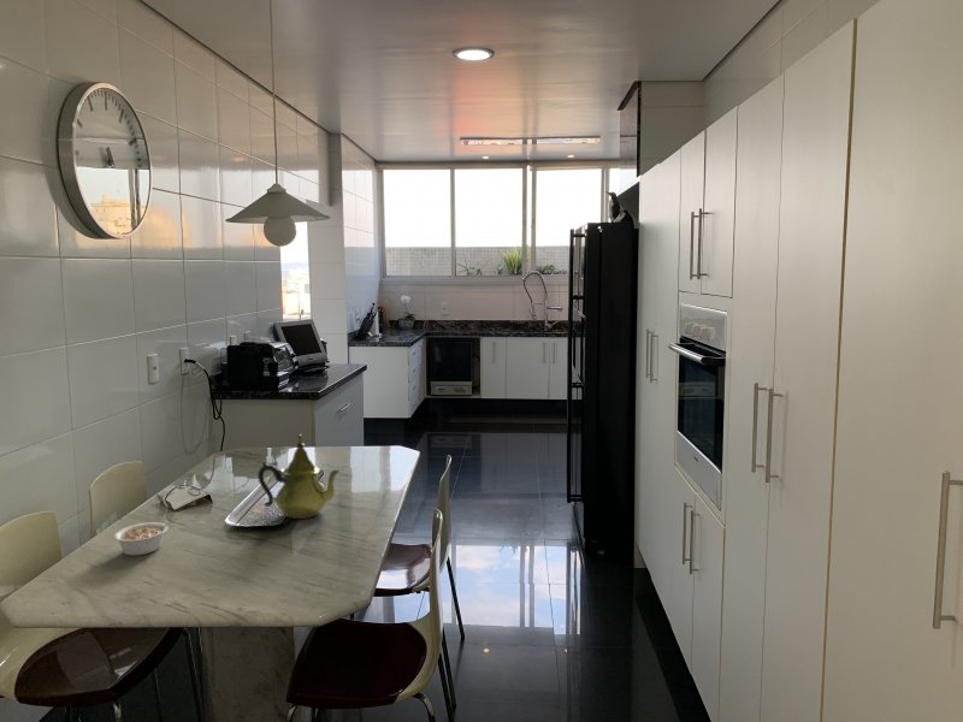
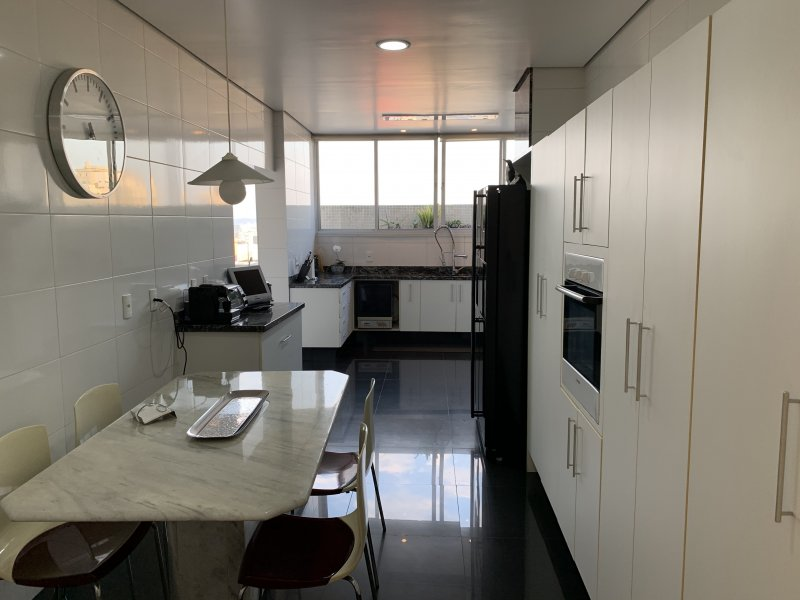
- legume (142, 537)
- teapot (299, 474)
